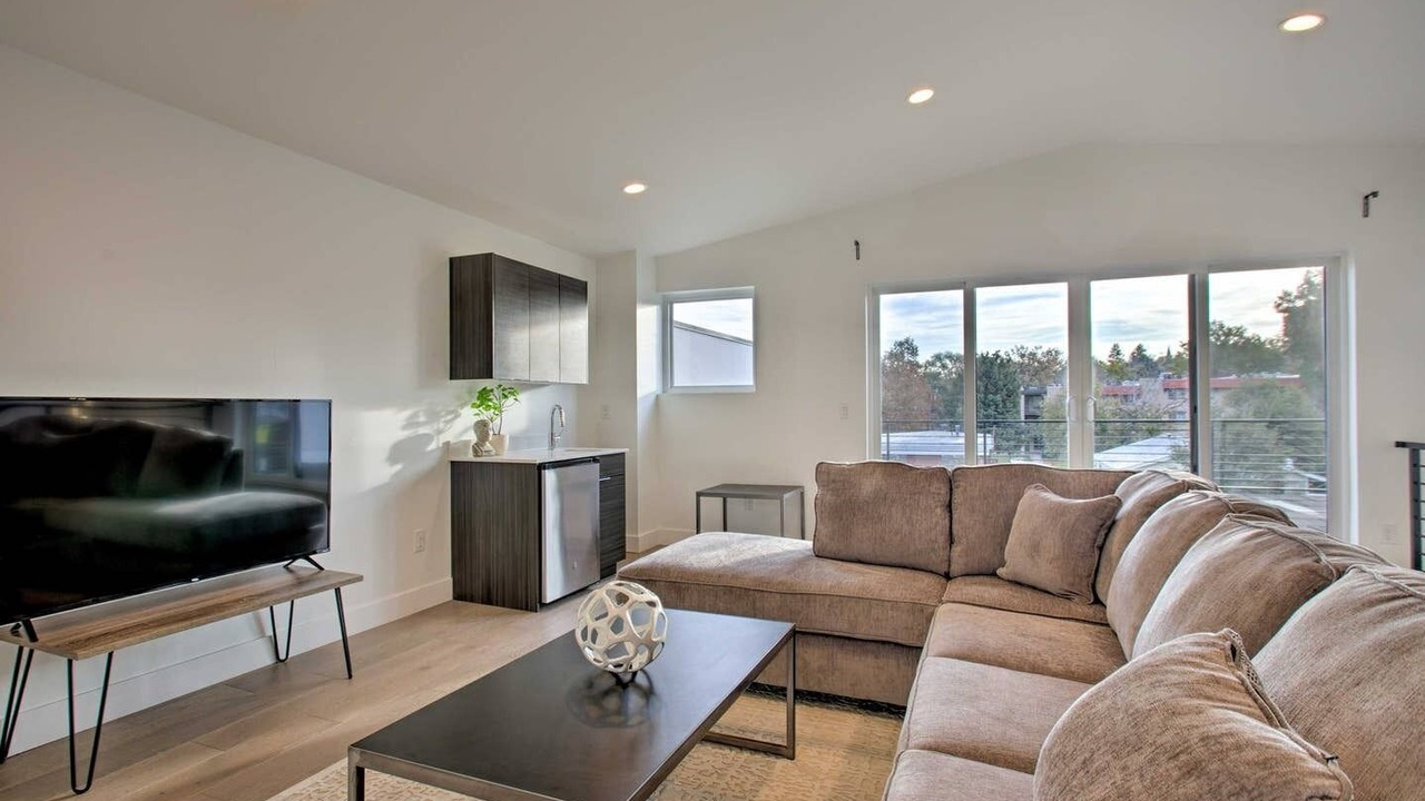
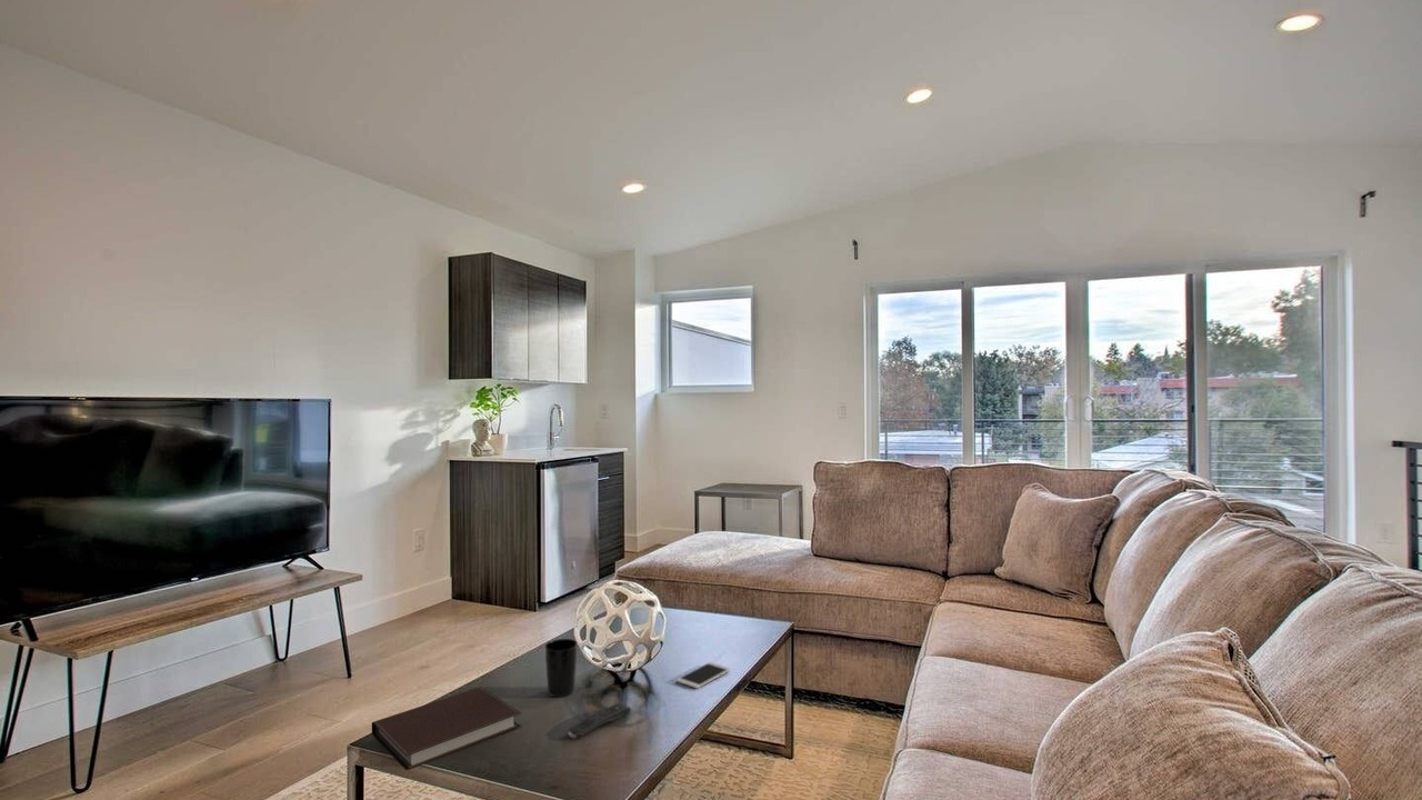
+ remote control (599, 720)
+ smartphone (703, 674)
+ cup (561, 668)
+ notebook (447, 723)
